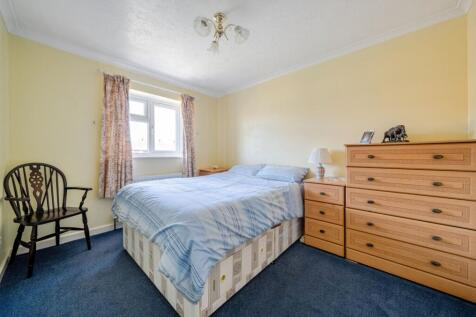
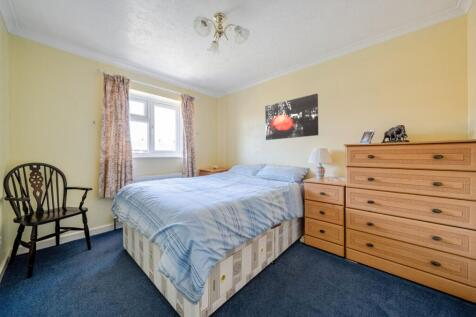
+ wall art (289, 119)
